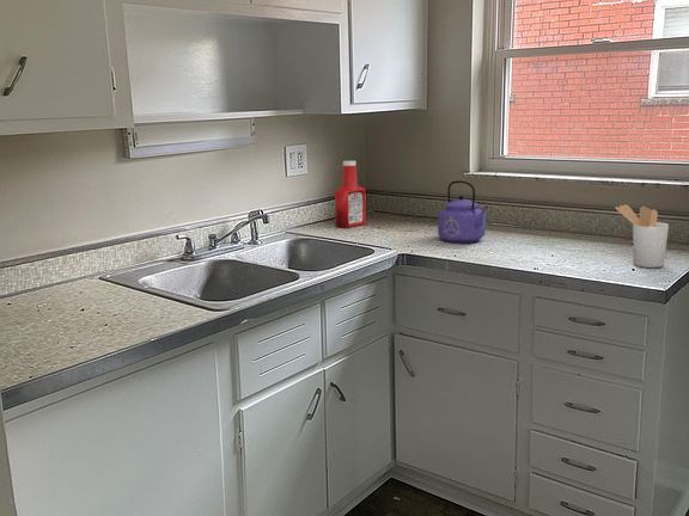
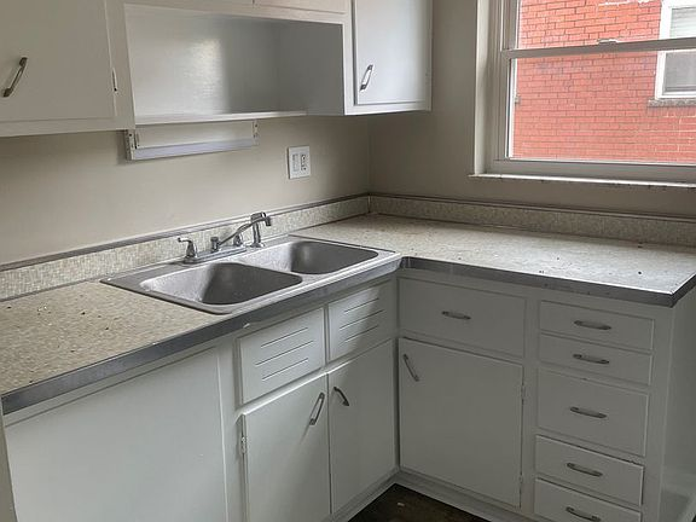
- soap bottle (349, 192)
- utensil holder (640, 233)
- kettle (465, 211)
